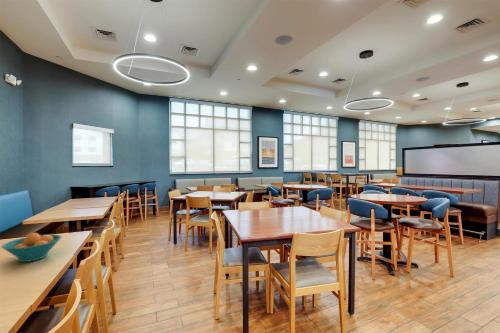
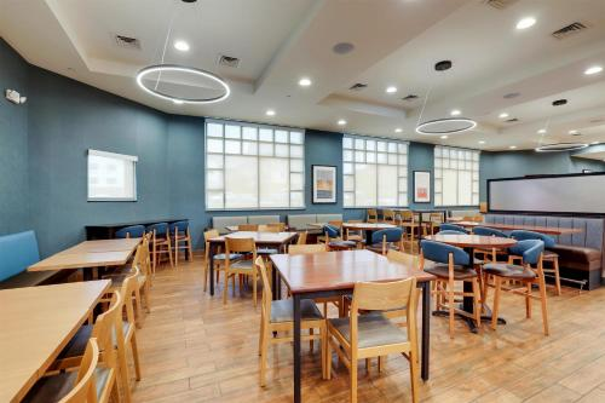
- fruit bowl (33, 245)
